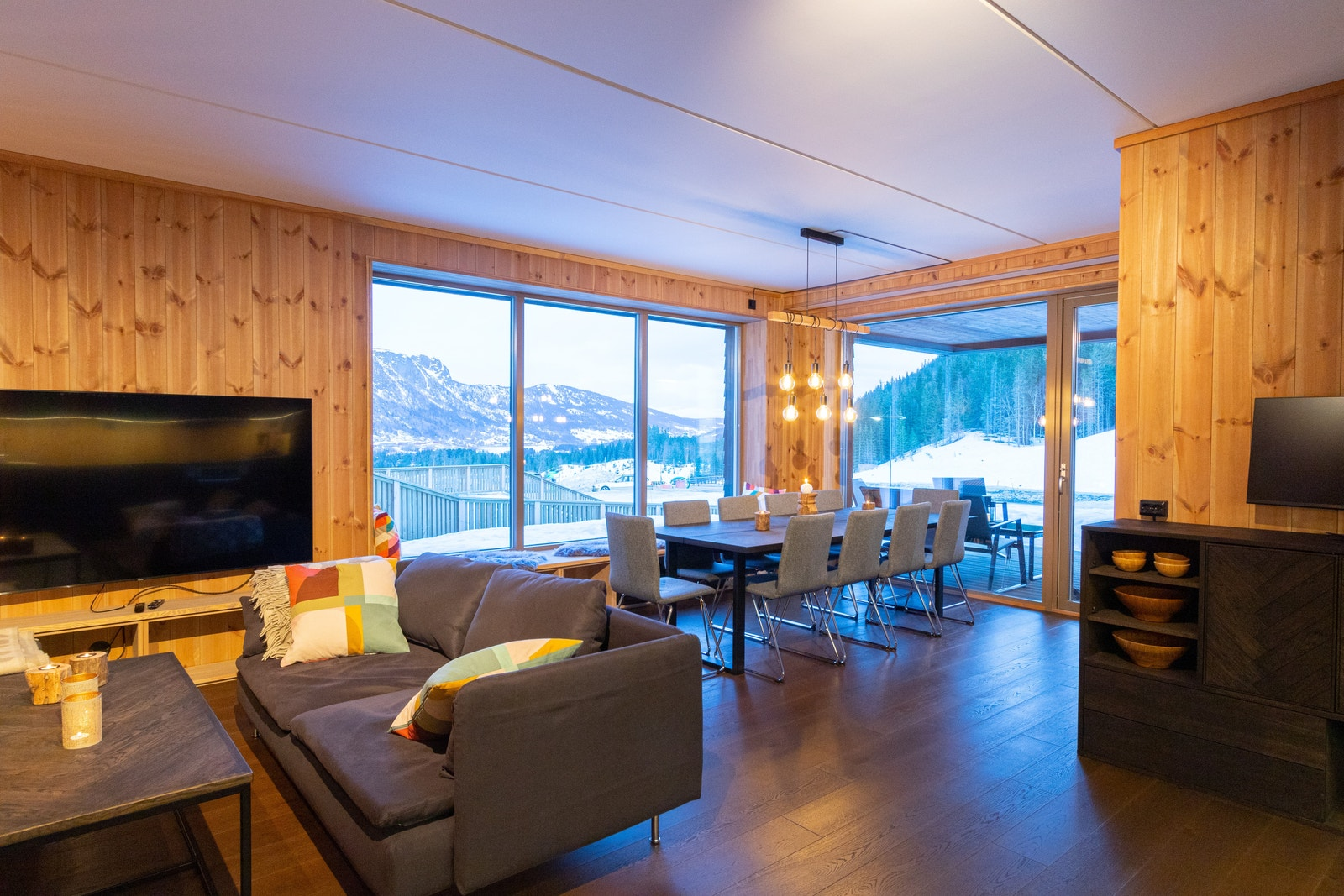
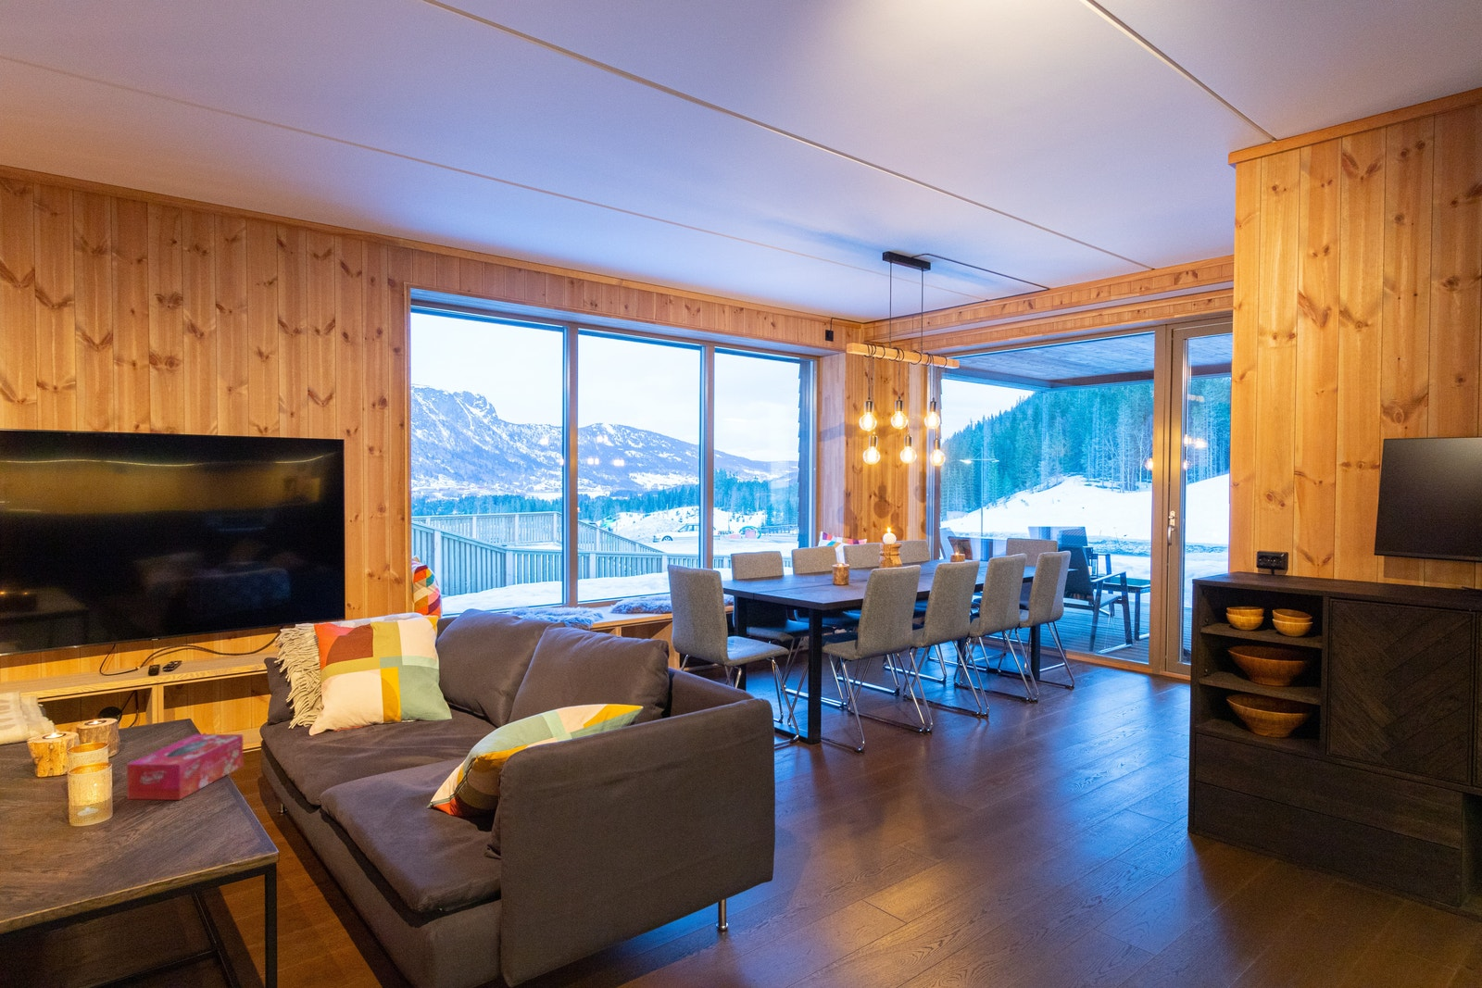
+ tissue box (189, 765)
